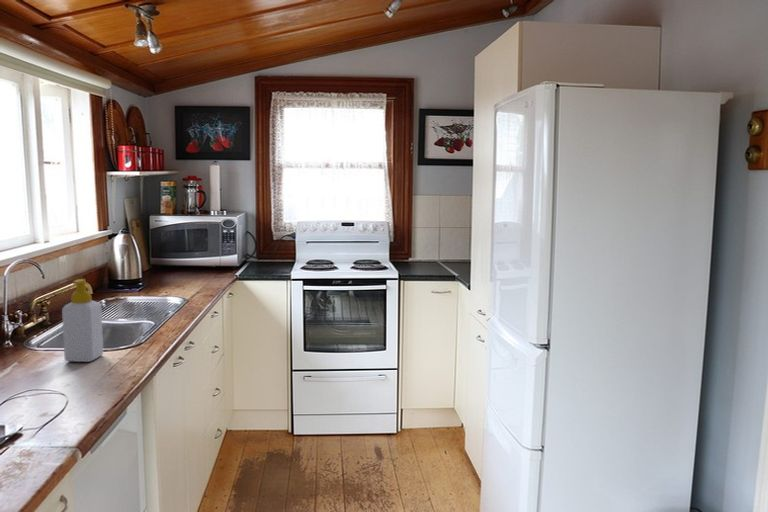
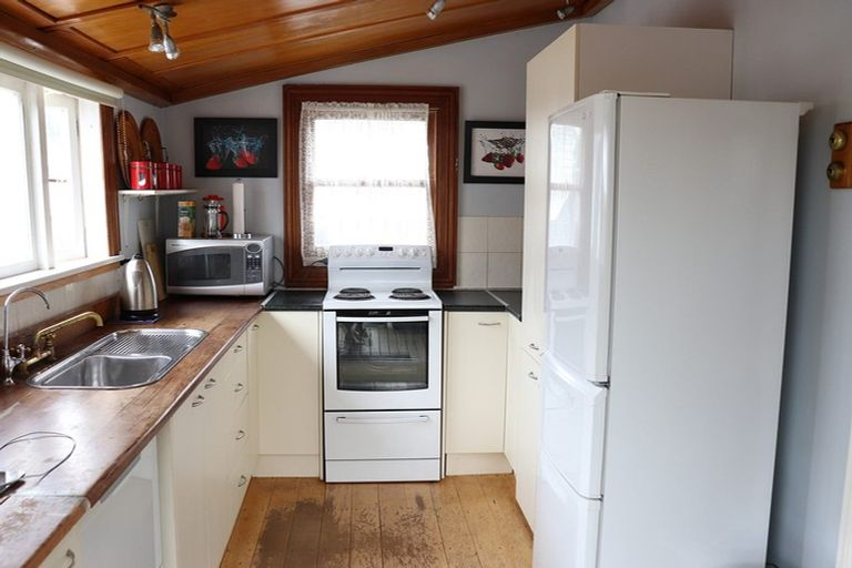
- soap bottle (82, 319)
